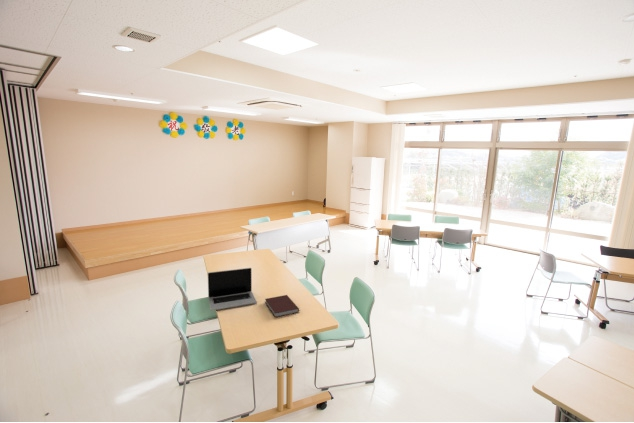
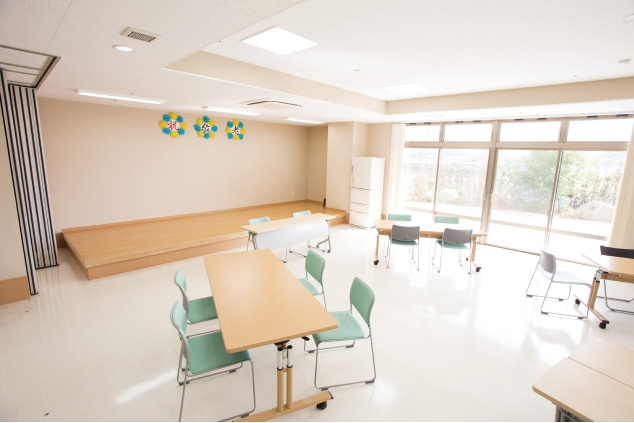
- notebook (281, 305)
- laptop (232, 288)
